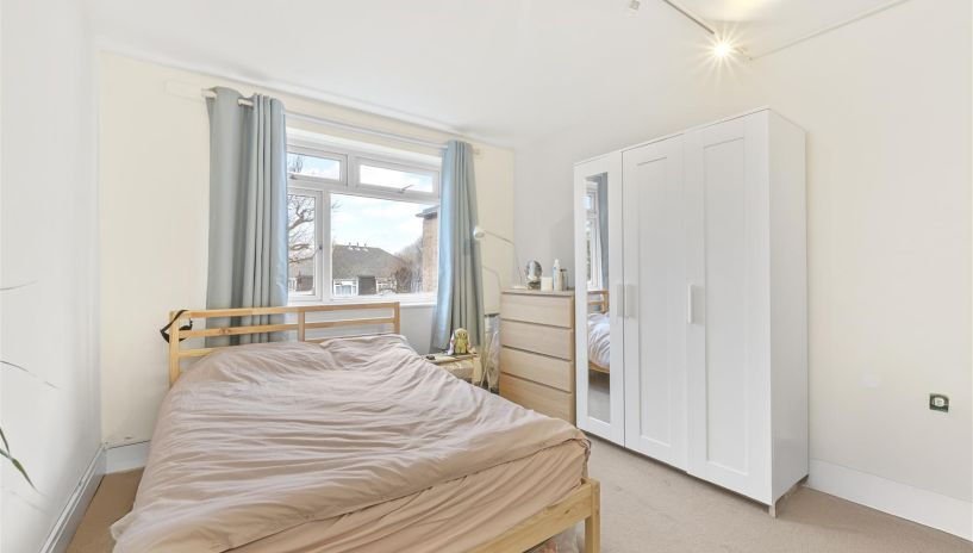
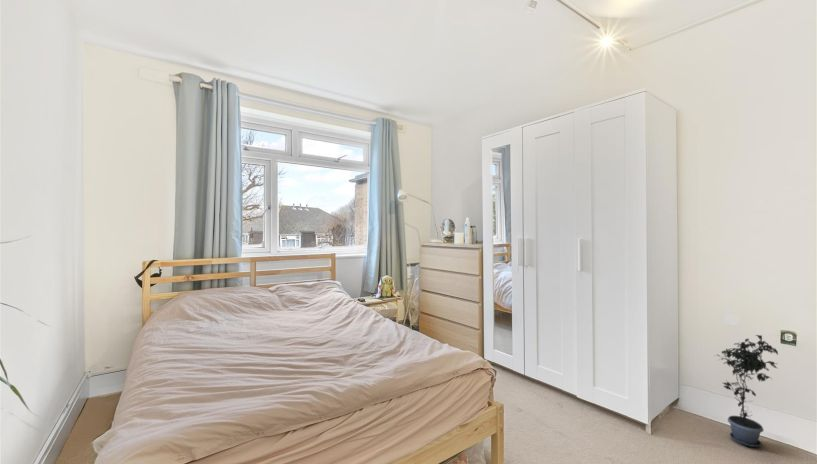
+ potted plant (746, 388)
